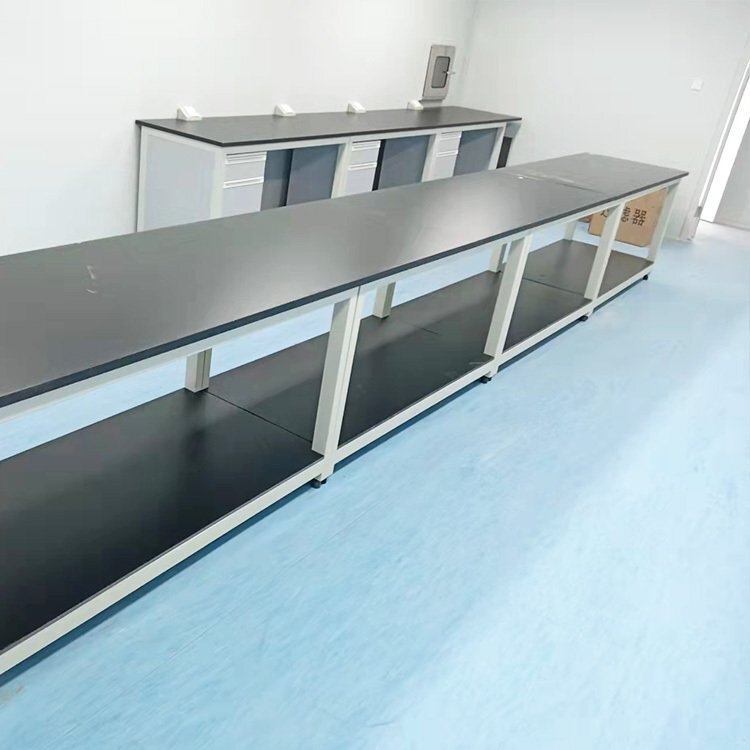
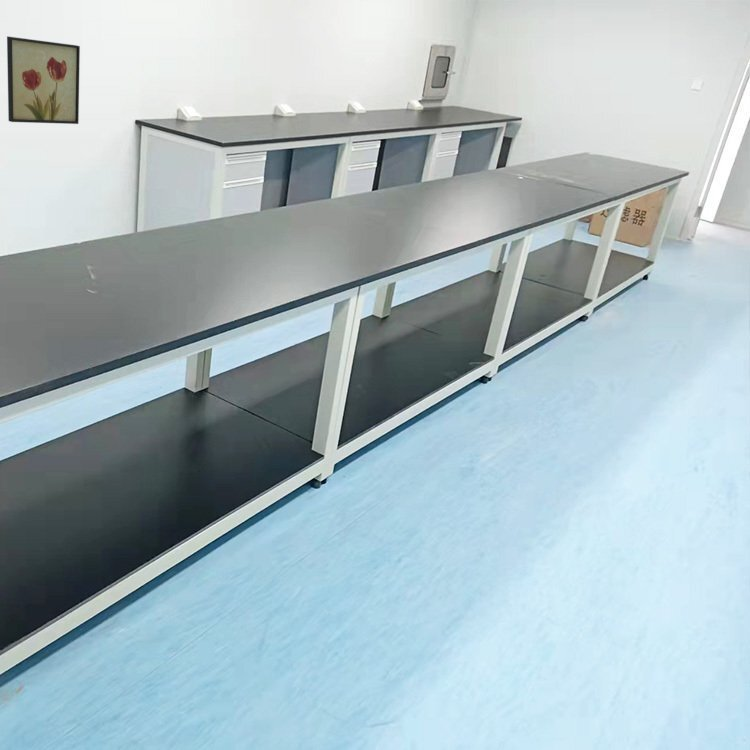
+ wall art (43, 82)
